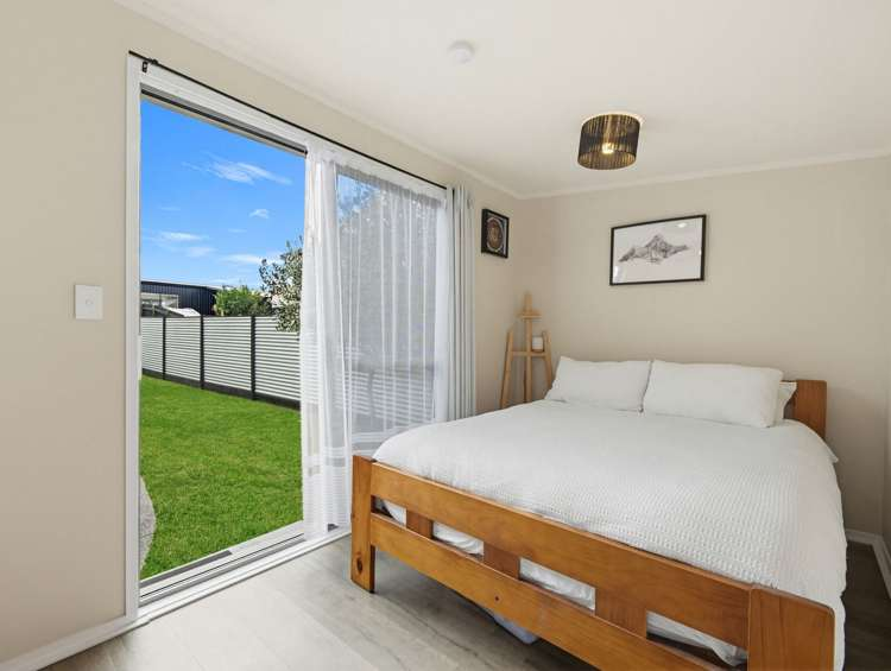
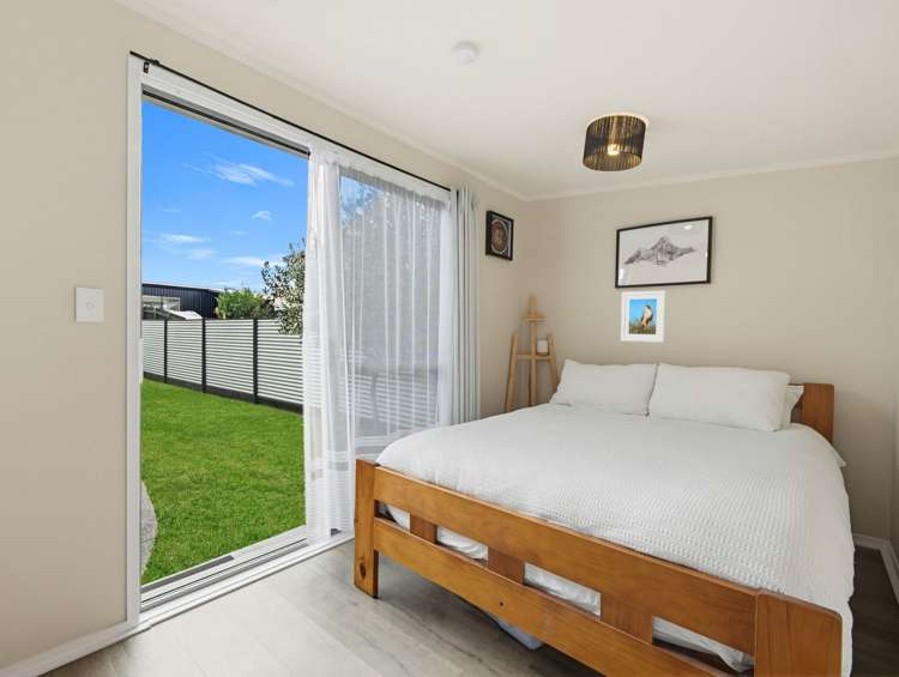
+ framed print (642, 316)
